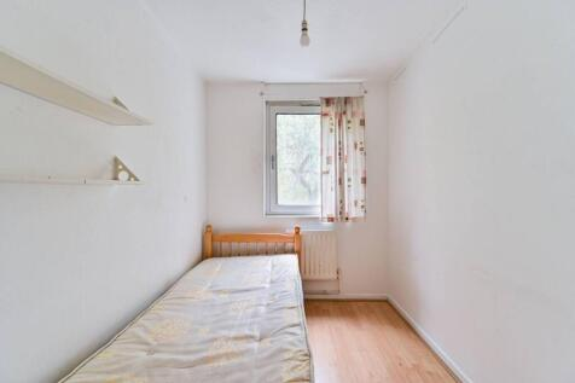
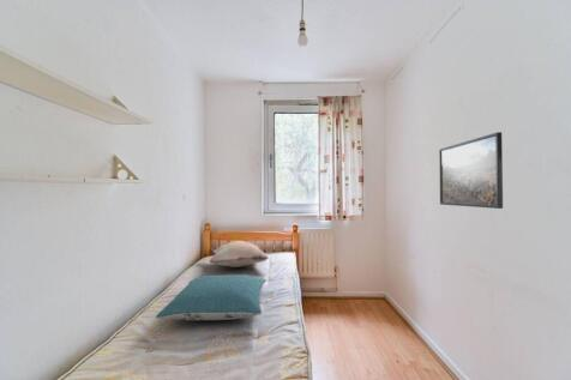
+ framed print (465, 174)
+ pillow (220, 295)
+ decorative pillow (236, 253)
